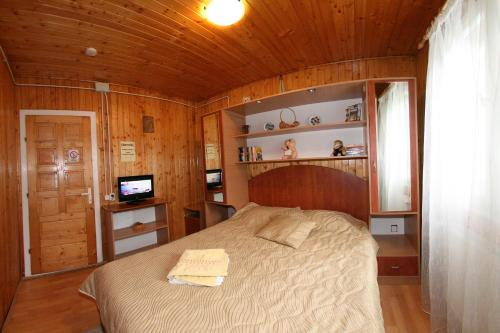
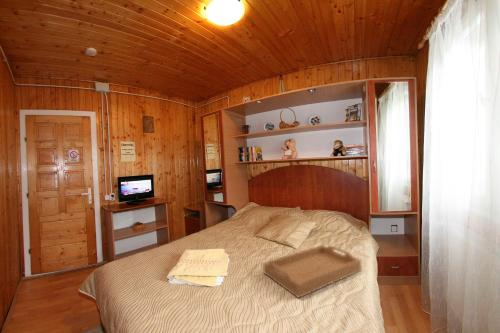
+ serving tray (312, 264)
